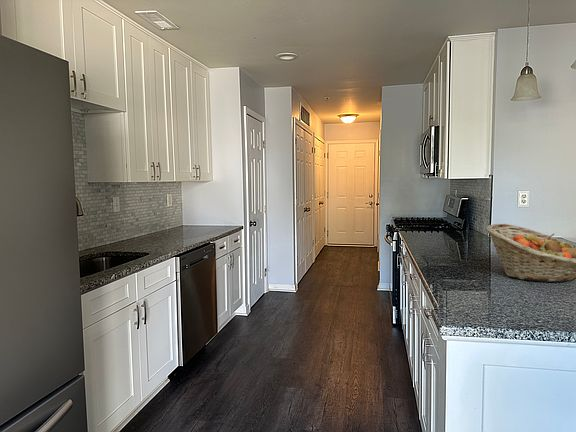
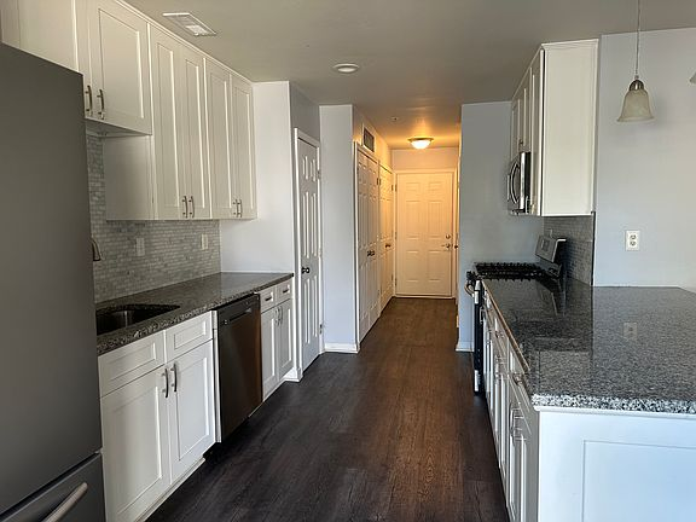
- fruit basket (535, 250)
